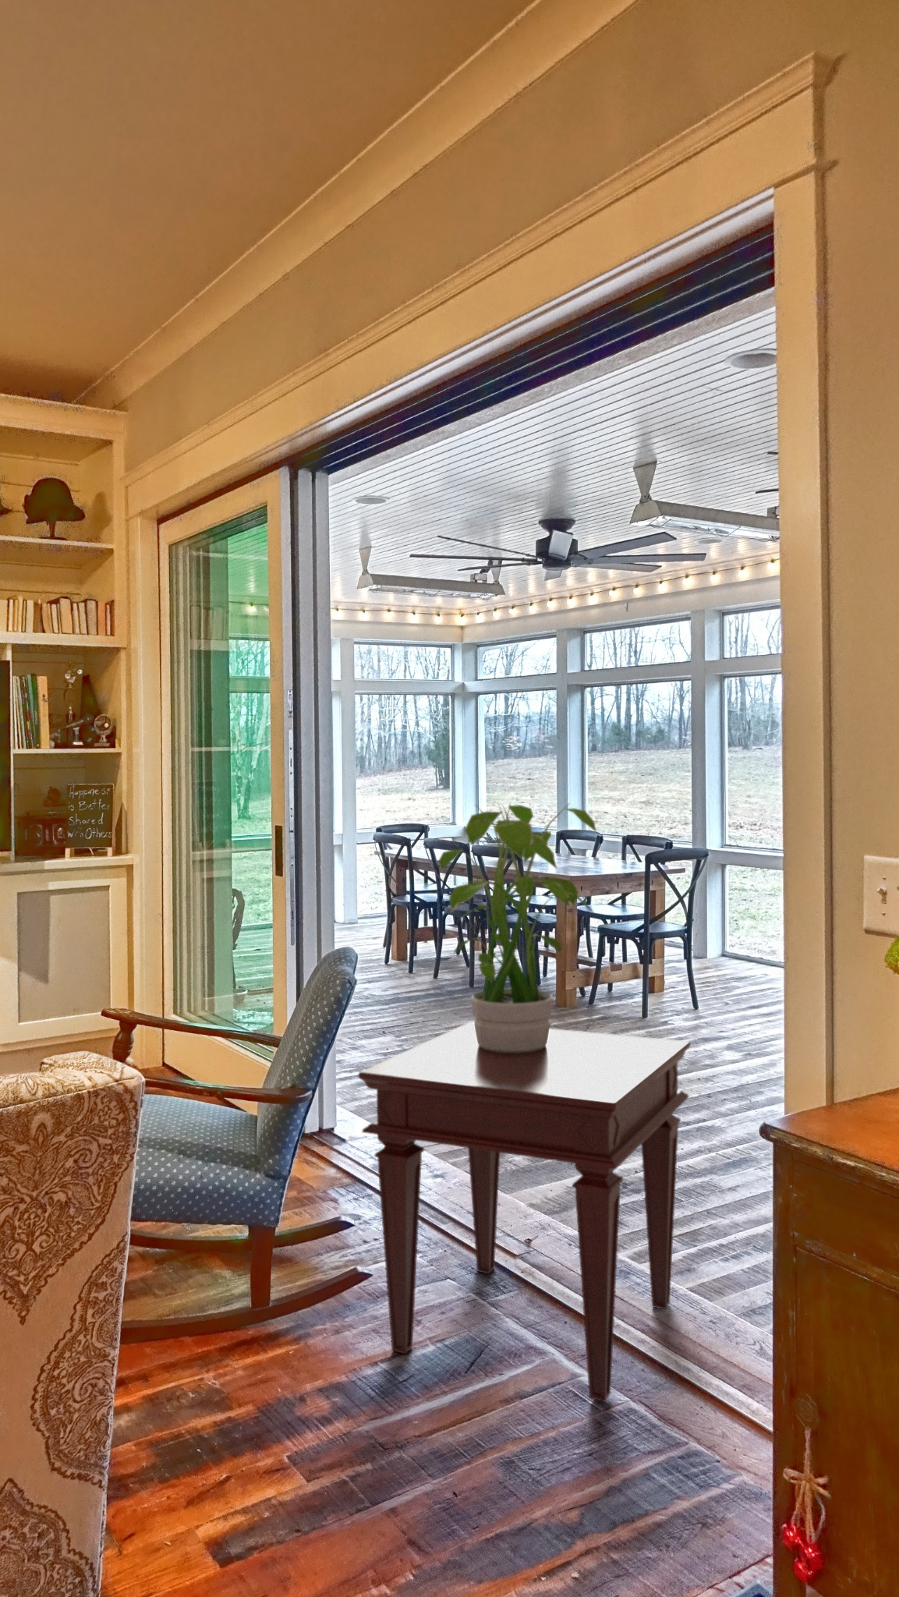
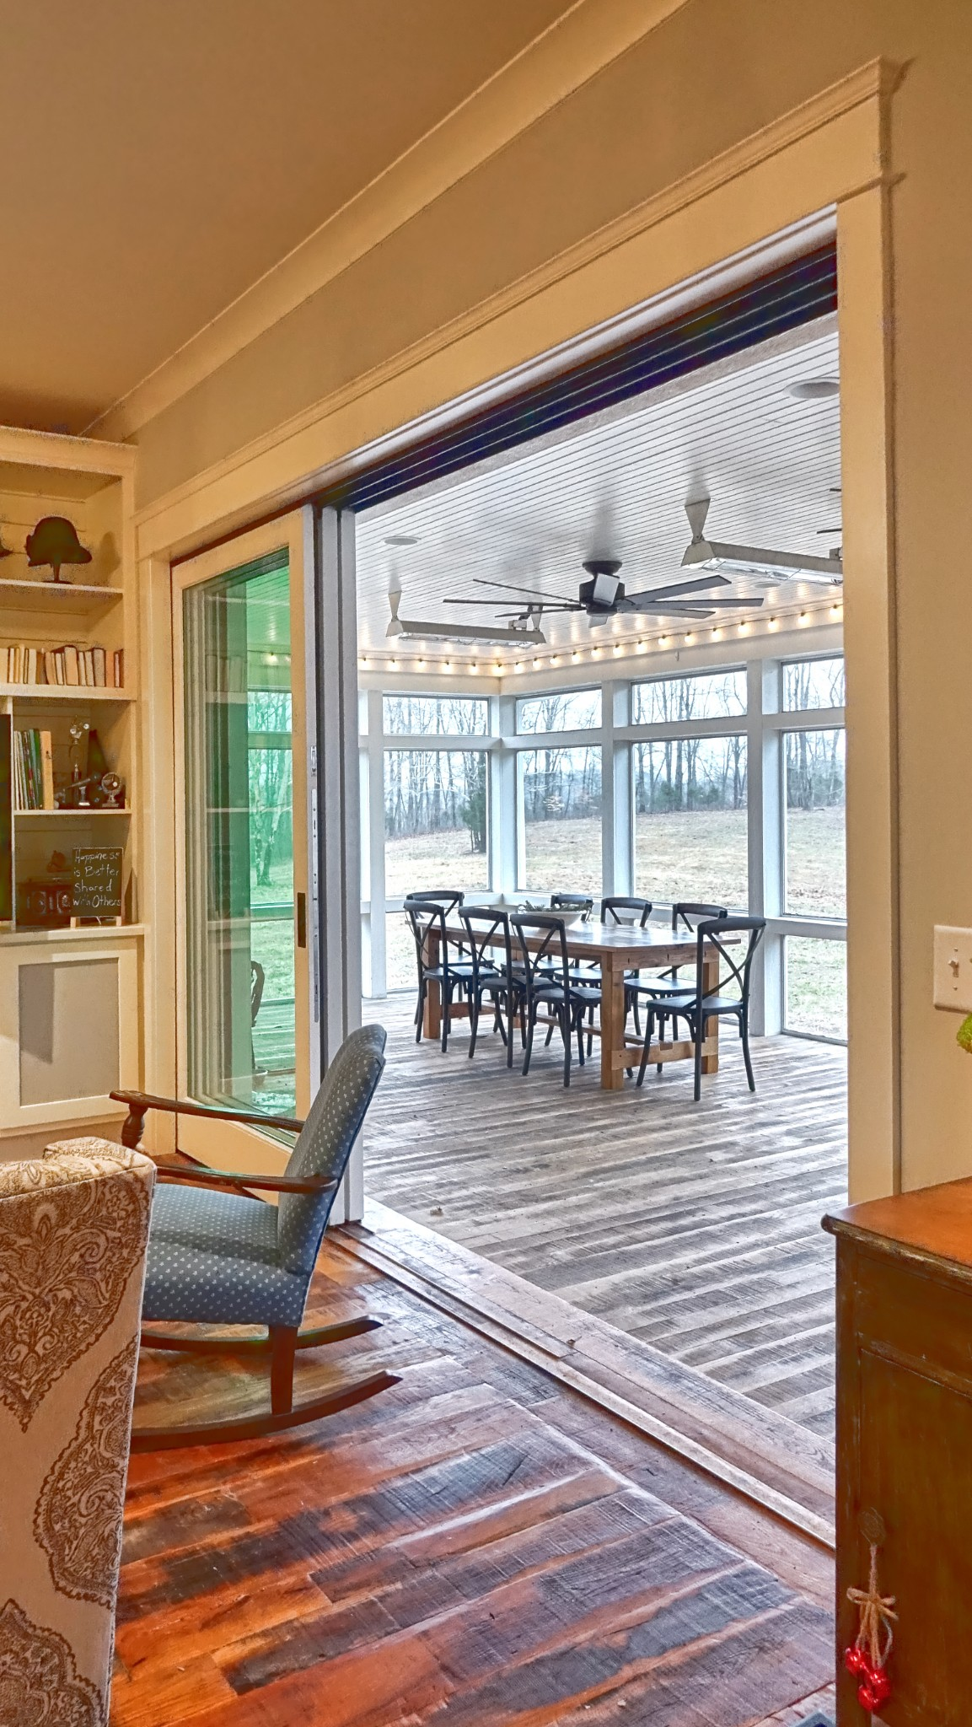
- side table (539, 1158)
- potted plant (520, 926)
